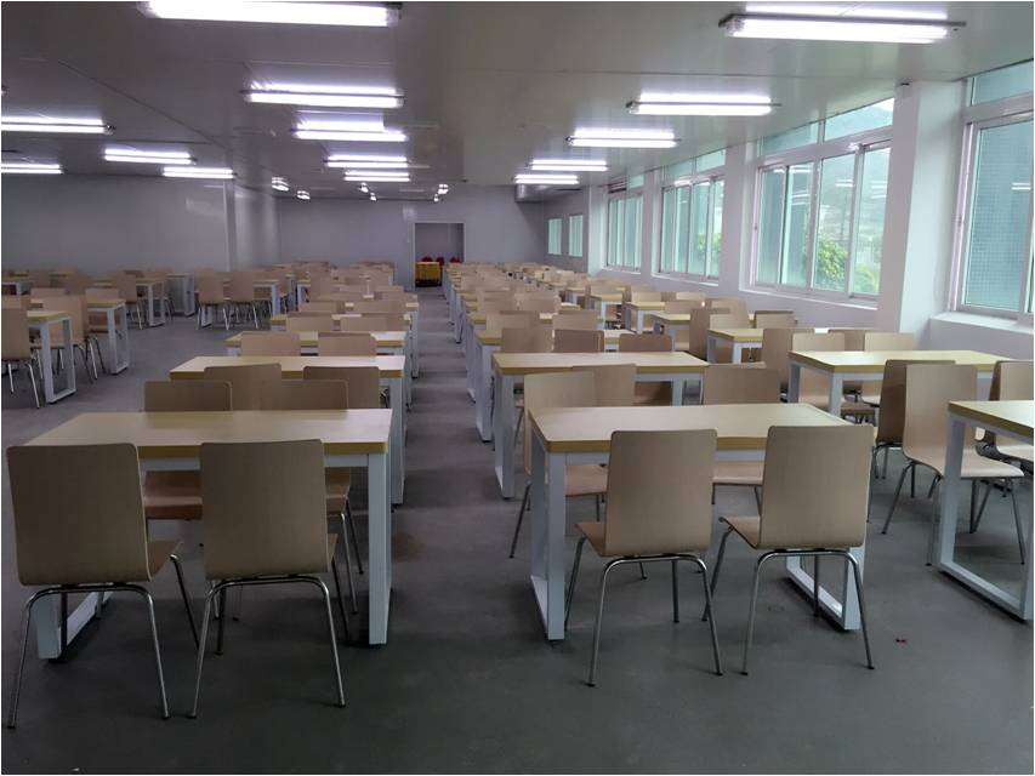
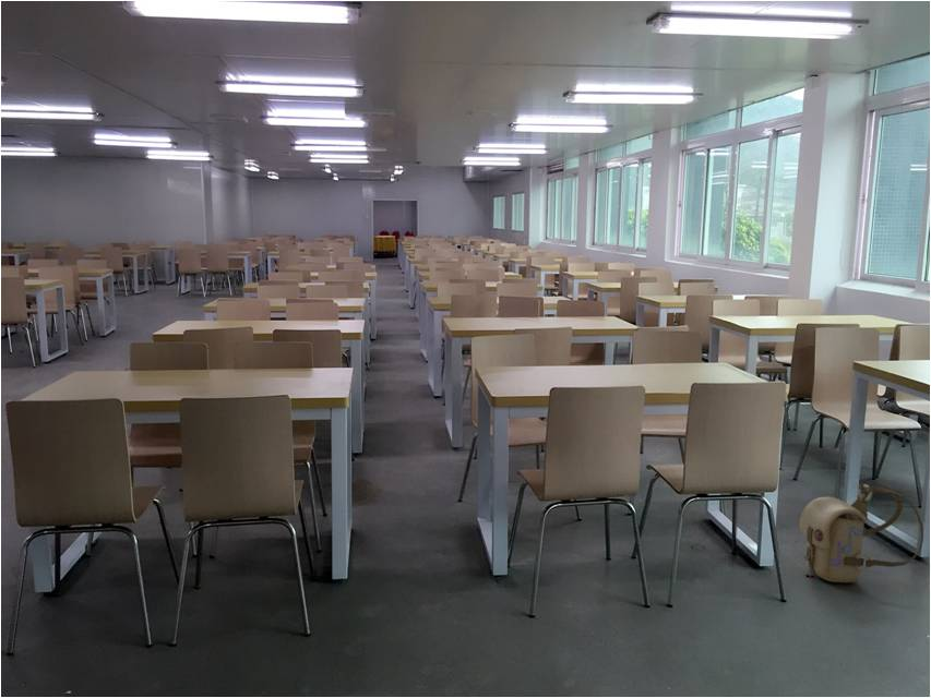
+ backpack (859, 531)
